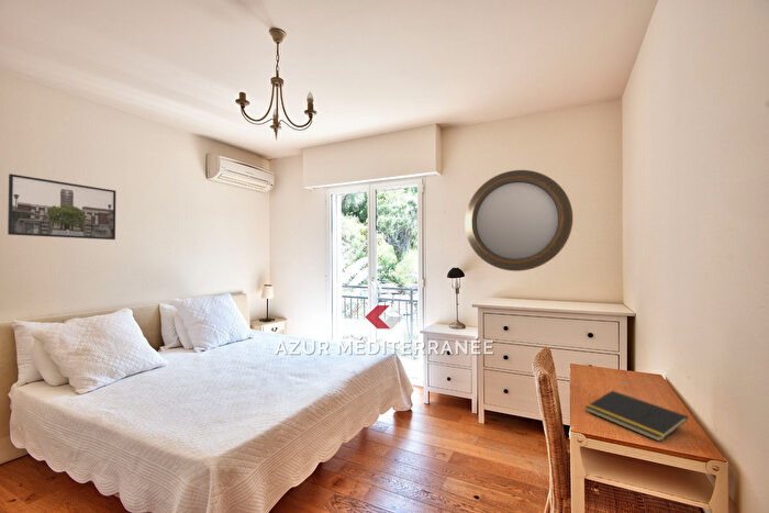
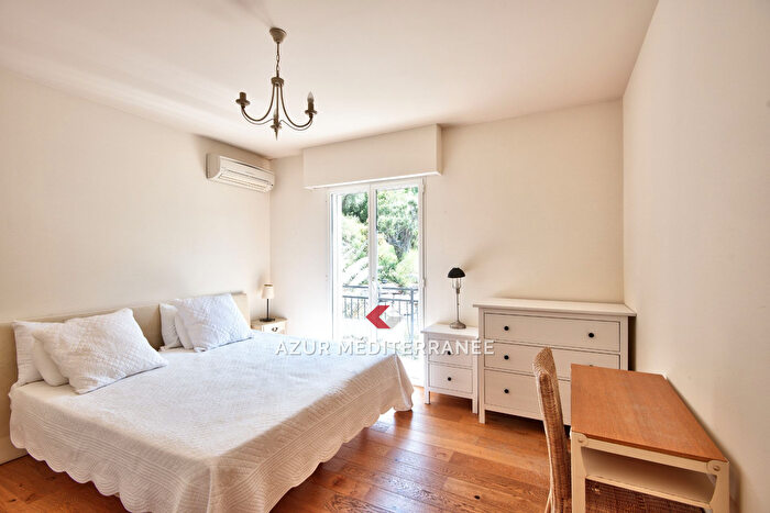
- notepad (633, 412)
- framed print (67, 210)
- home mirror (514, 220)
